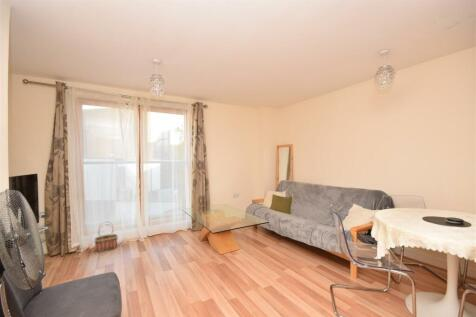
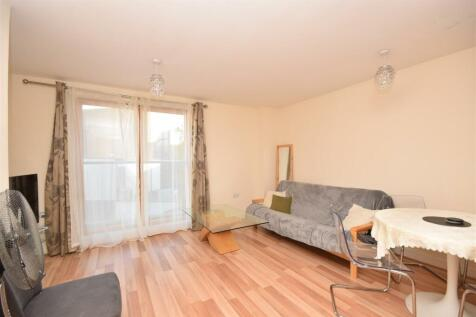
- basket (106, 235)
